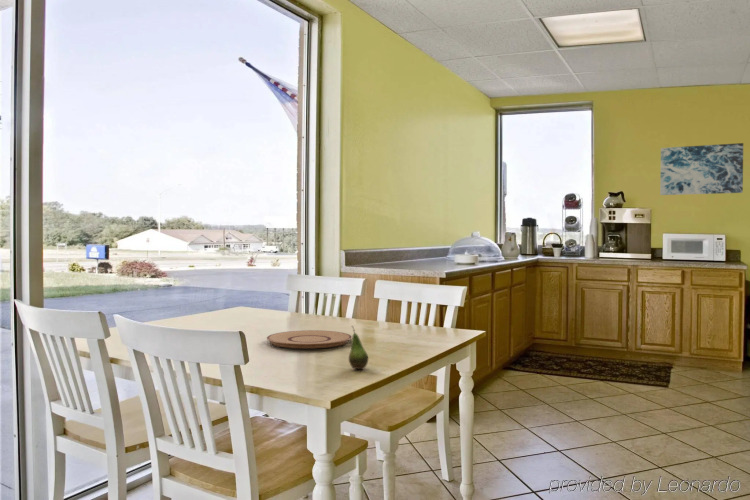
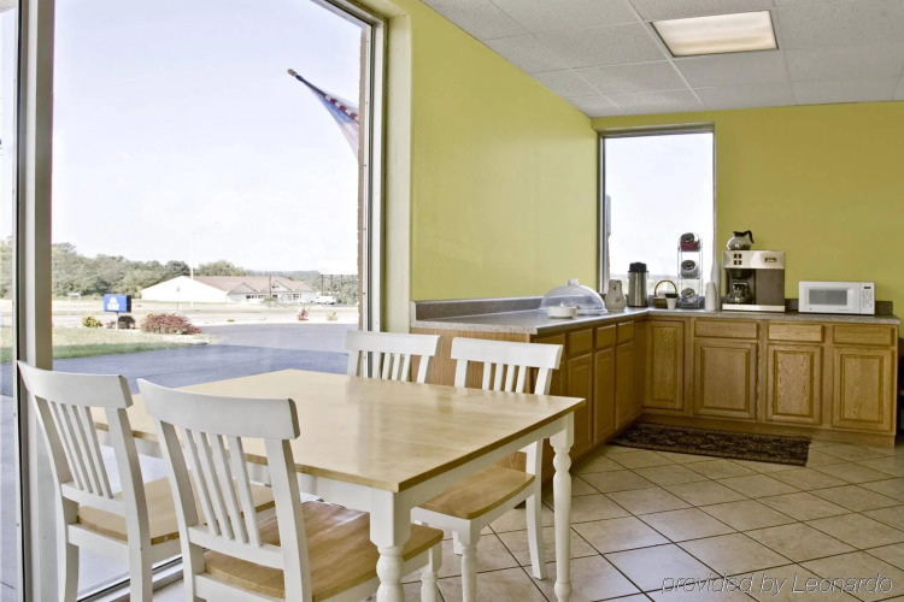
- plate (309, 339)
- fruit (358, 346)
- wall art (700, 169)
